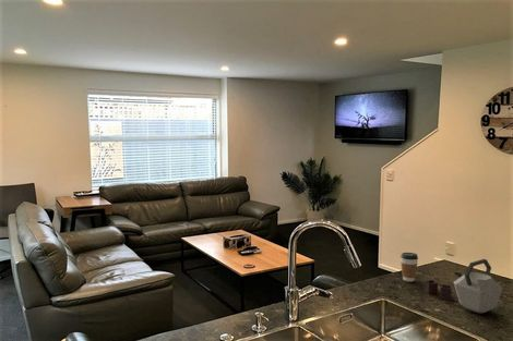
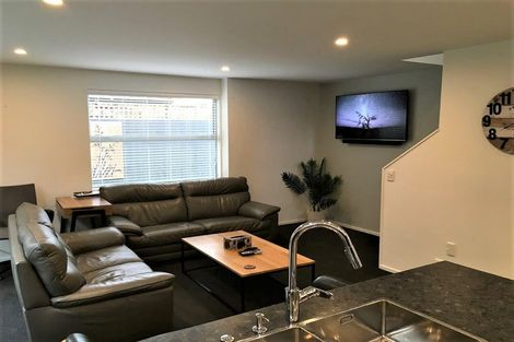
- kettle (458, 279)
- coffee cup (408, 267)
